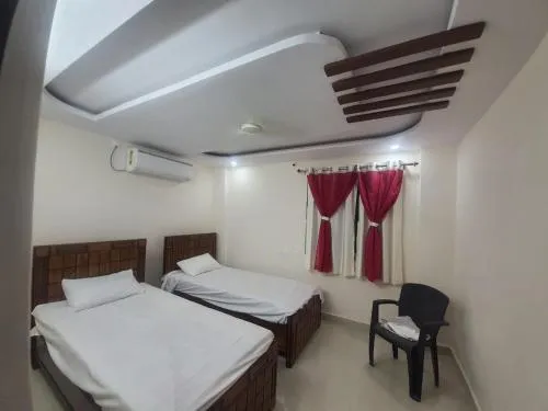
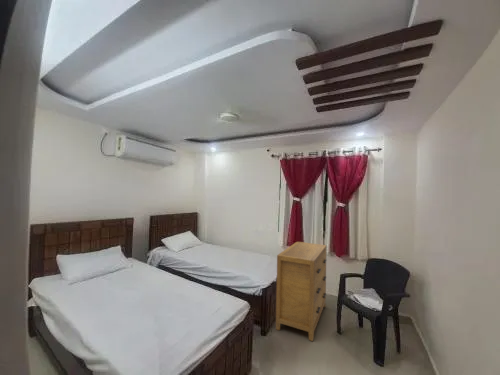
+ dresser (304, 283)
